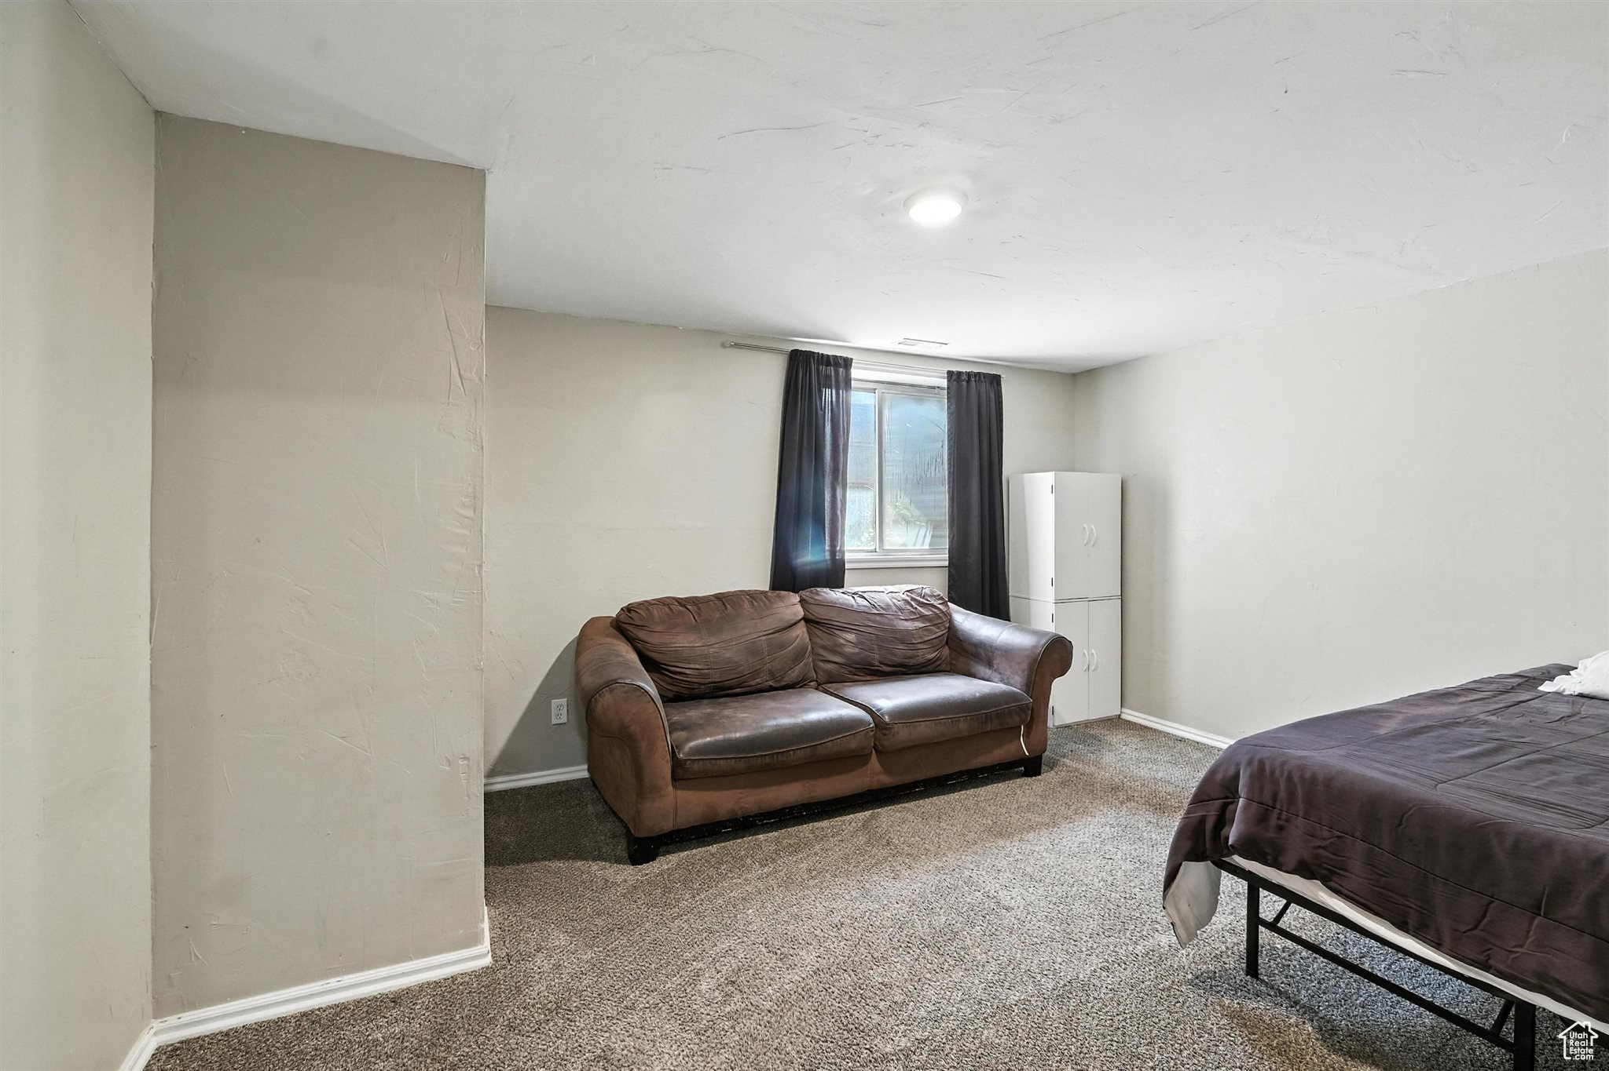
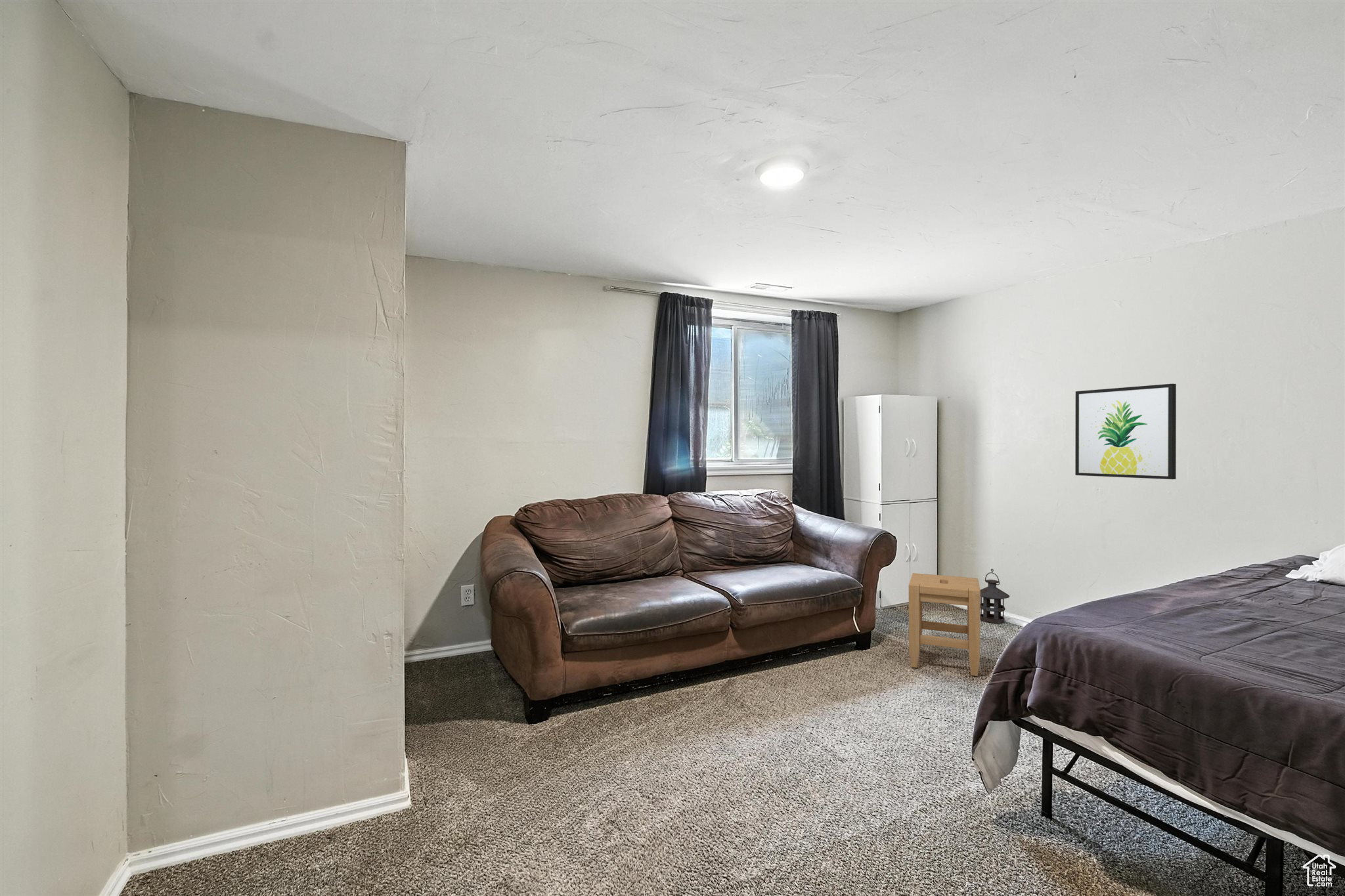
+ stool (944, 623)
+ wall art (1122, 432)
+ lantern (992, 594)
